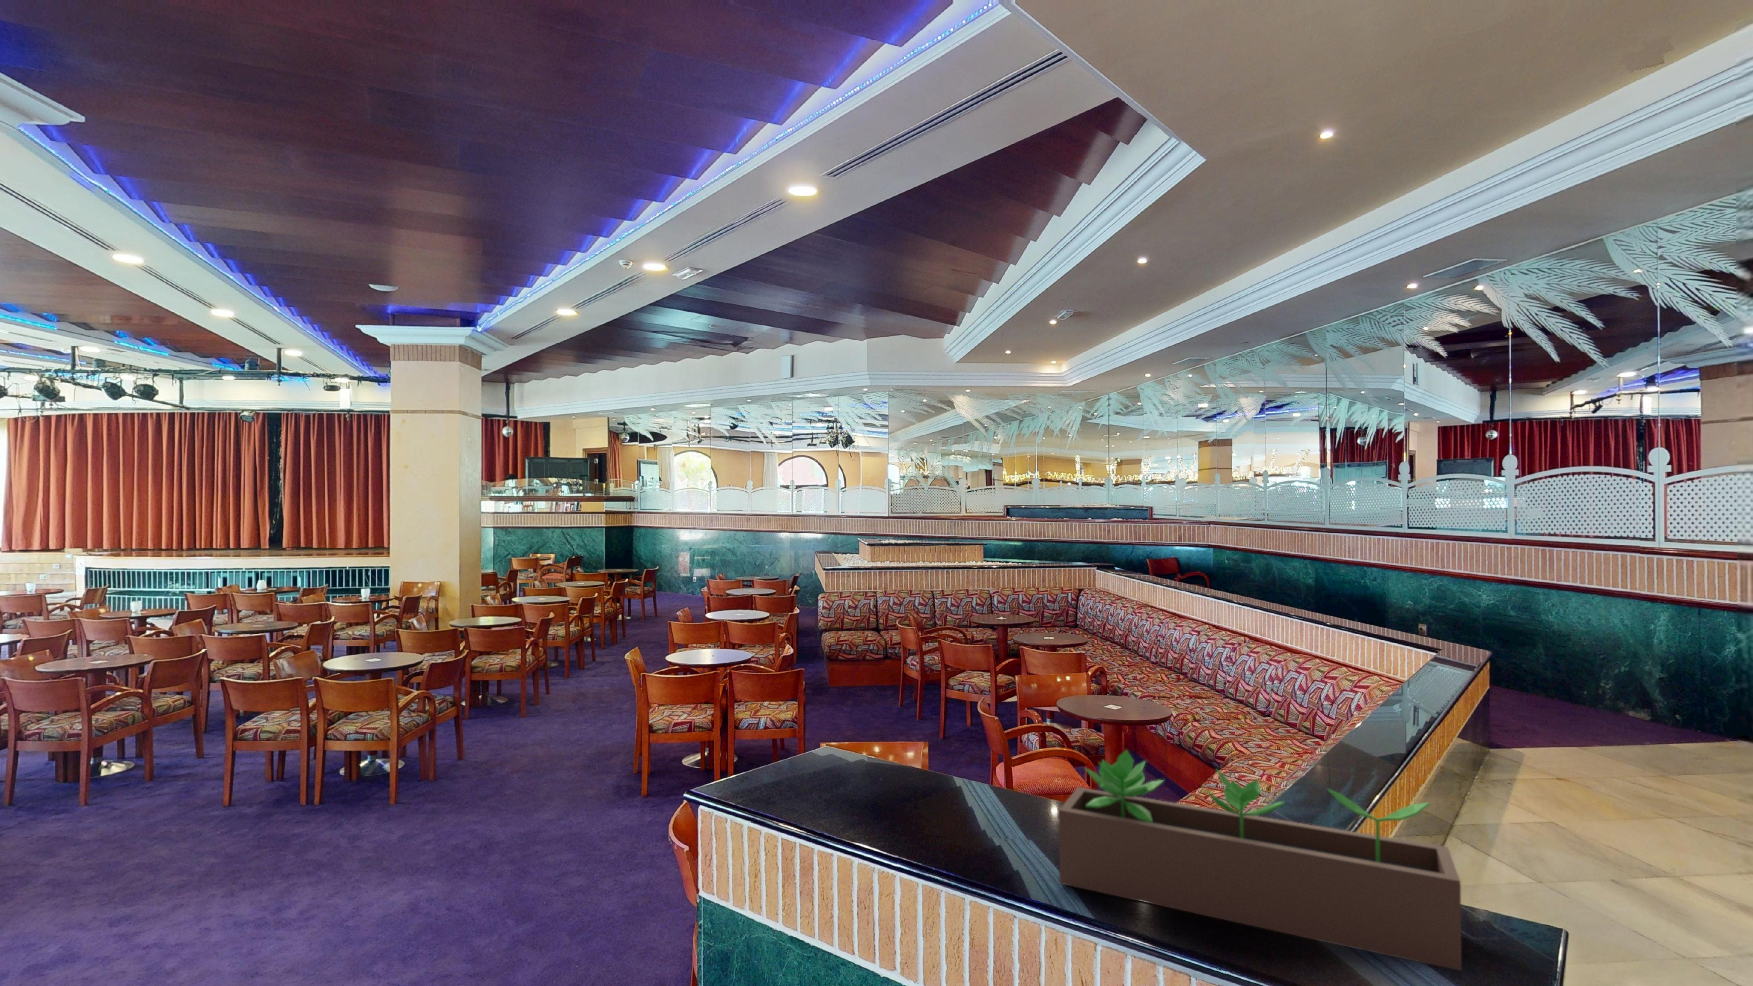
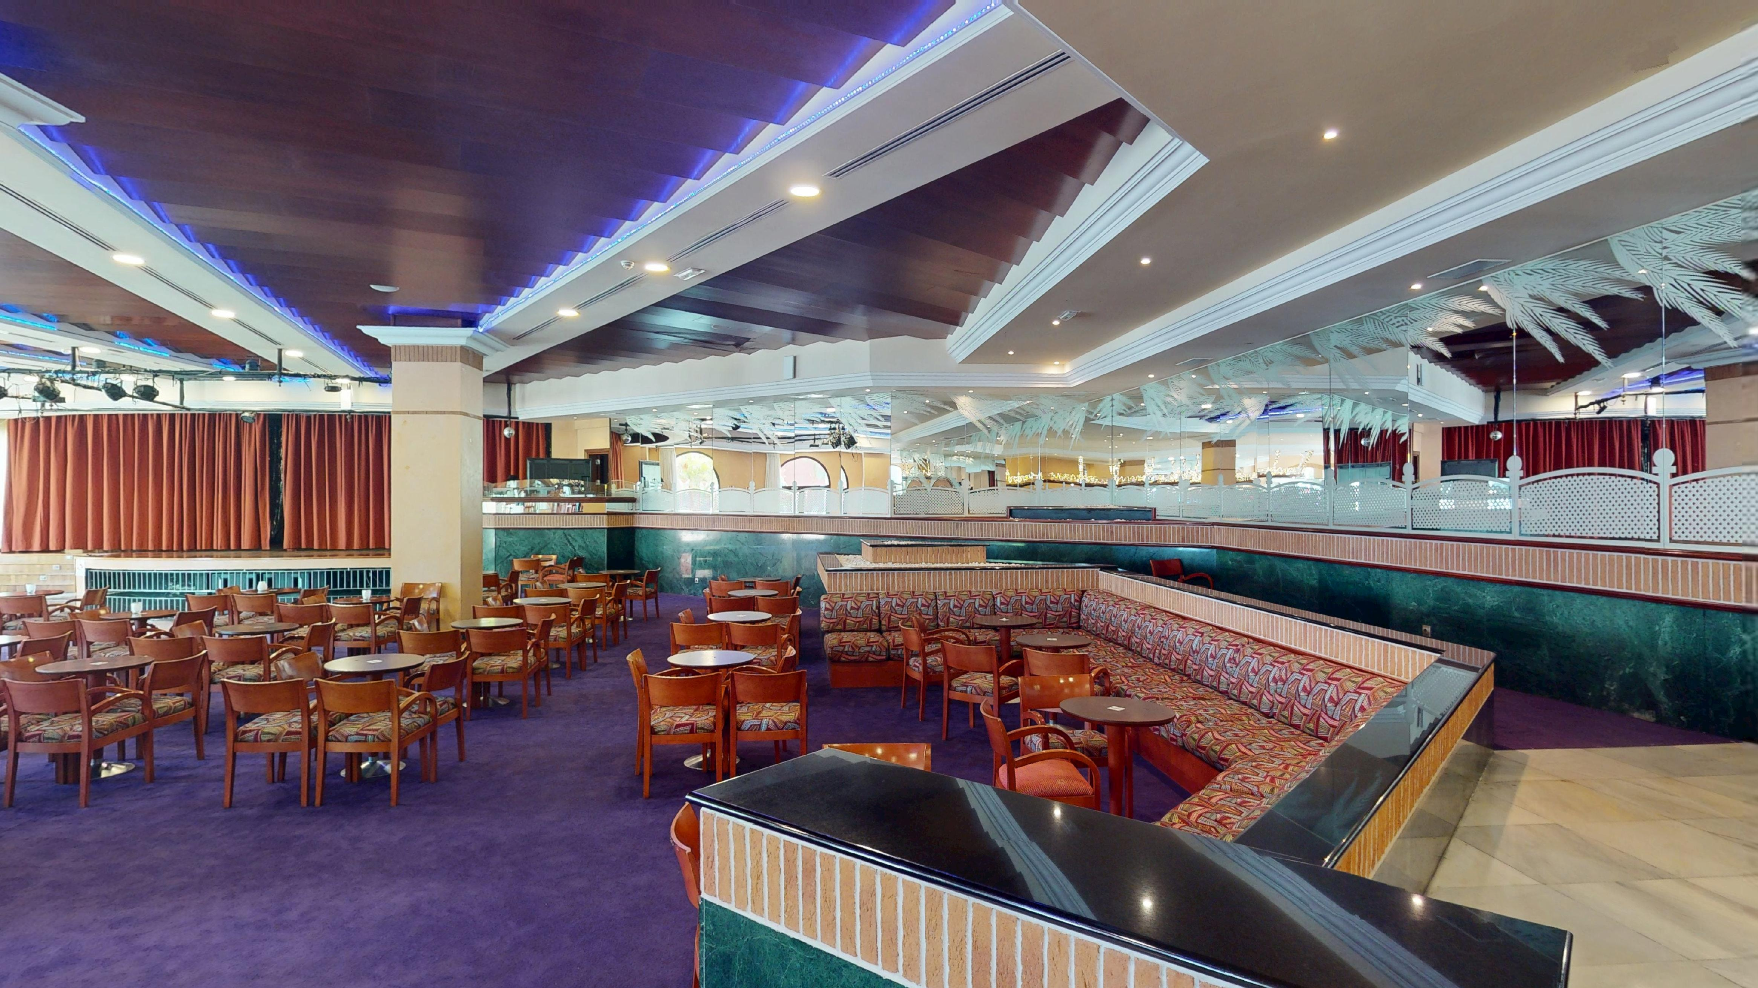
- succulent planter (1241, 838)
